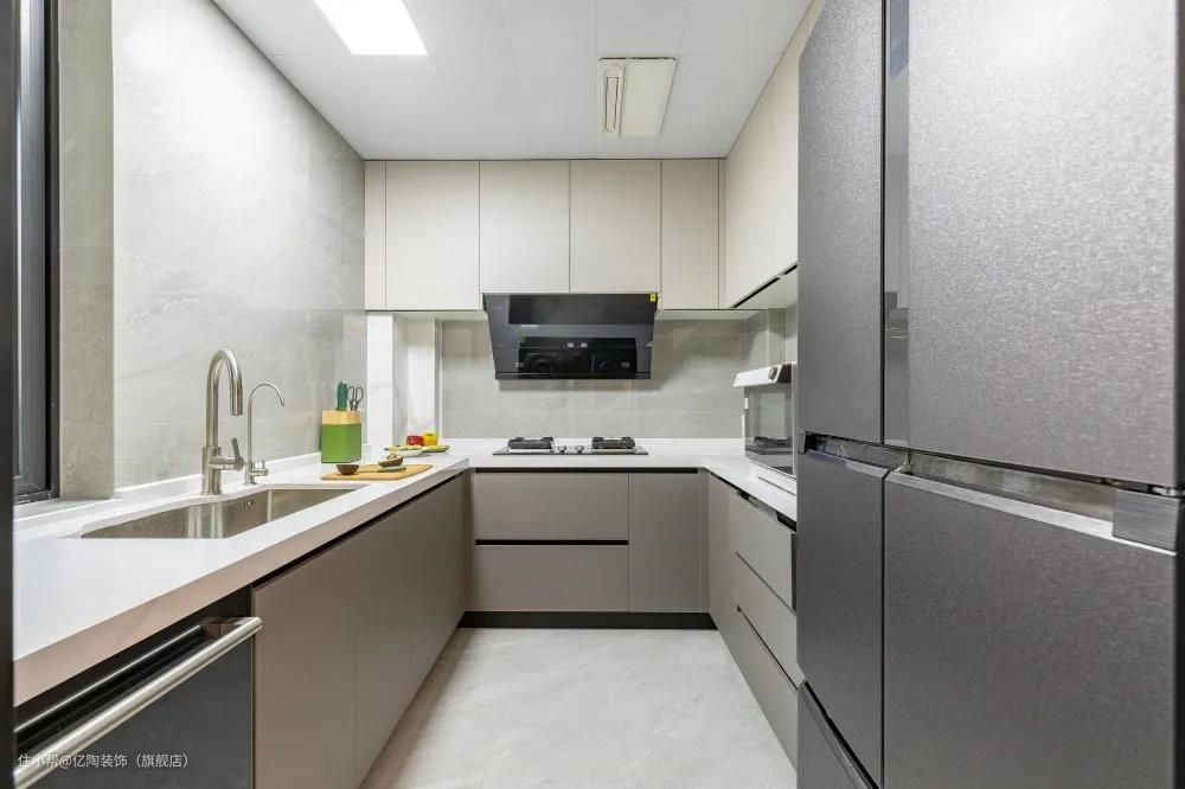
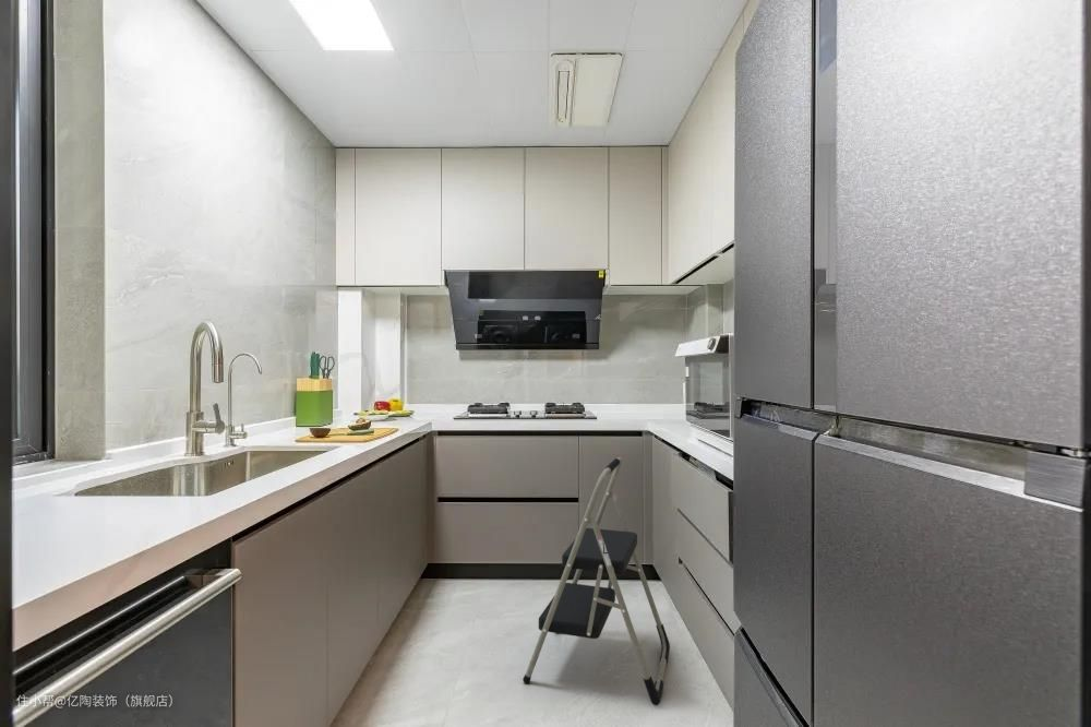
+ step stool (600, 562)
